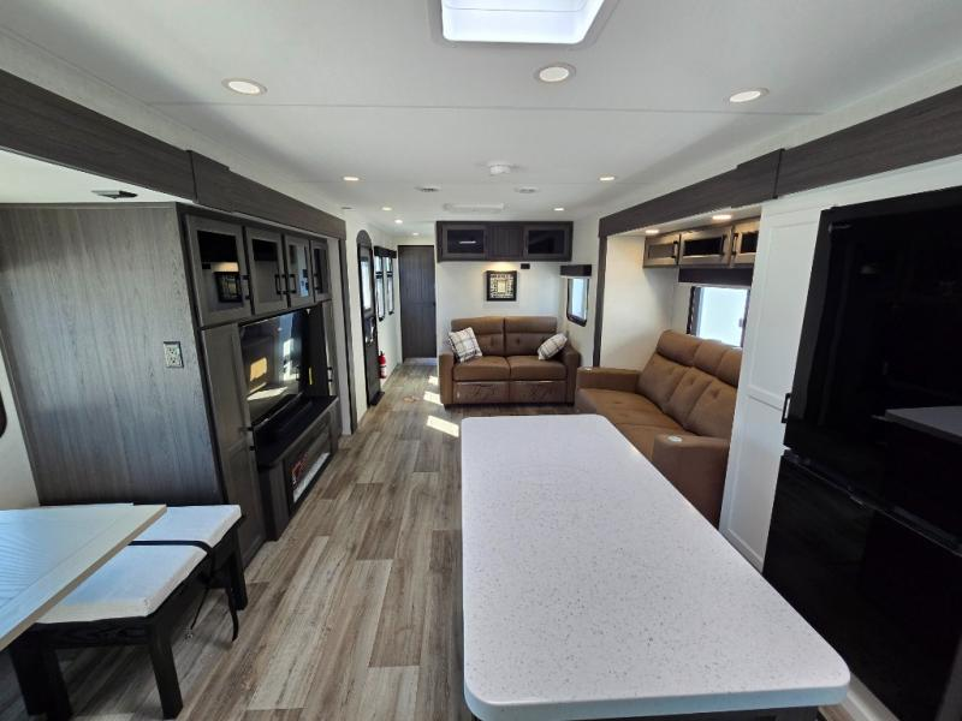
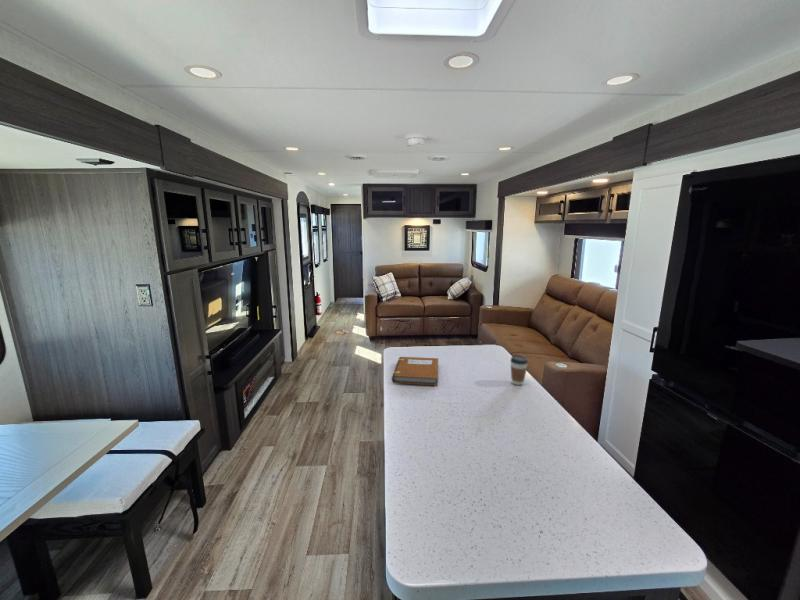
+ notebook (416, 369)
+ coffee cup (518, 370)
